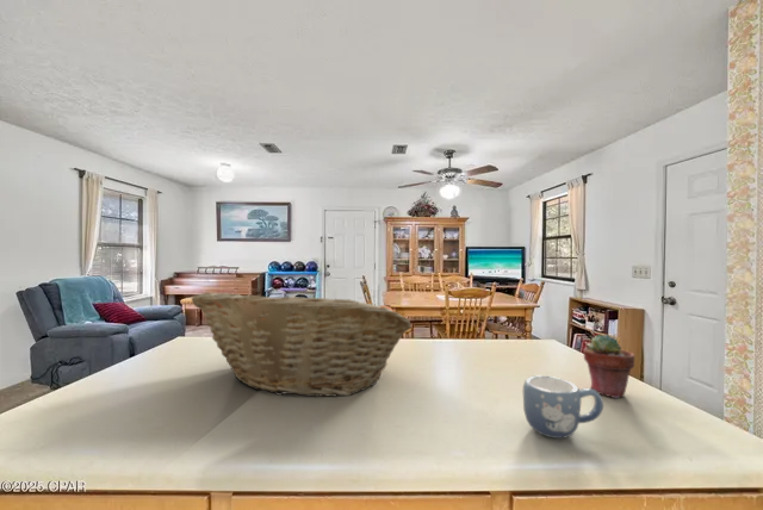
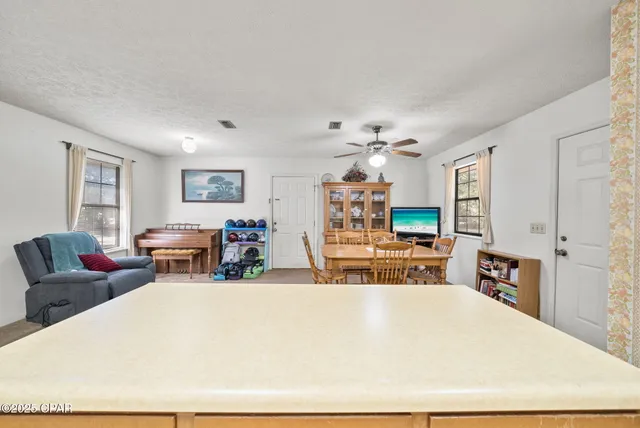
- potted succulent (607, 362)
- mug (562, 408)
- fruit basket (303, 330)
